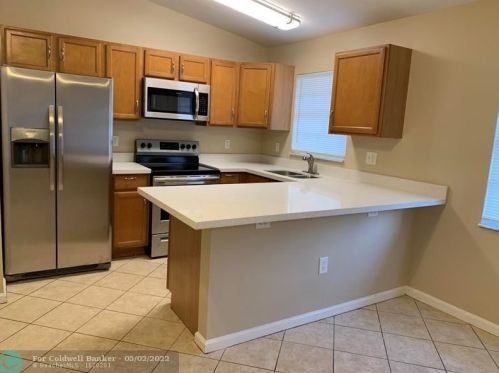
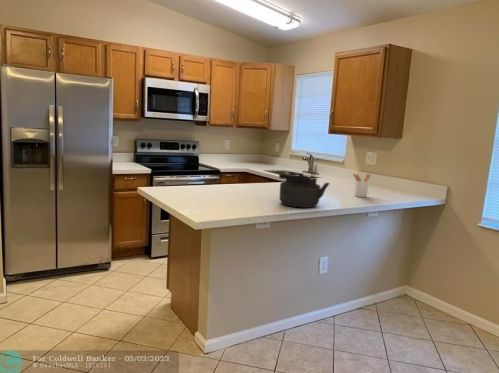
+ kettle (300, 189)
+ utensil holder (359, 184)
